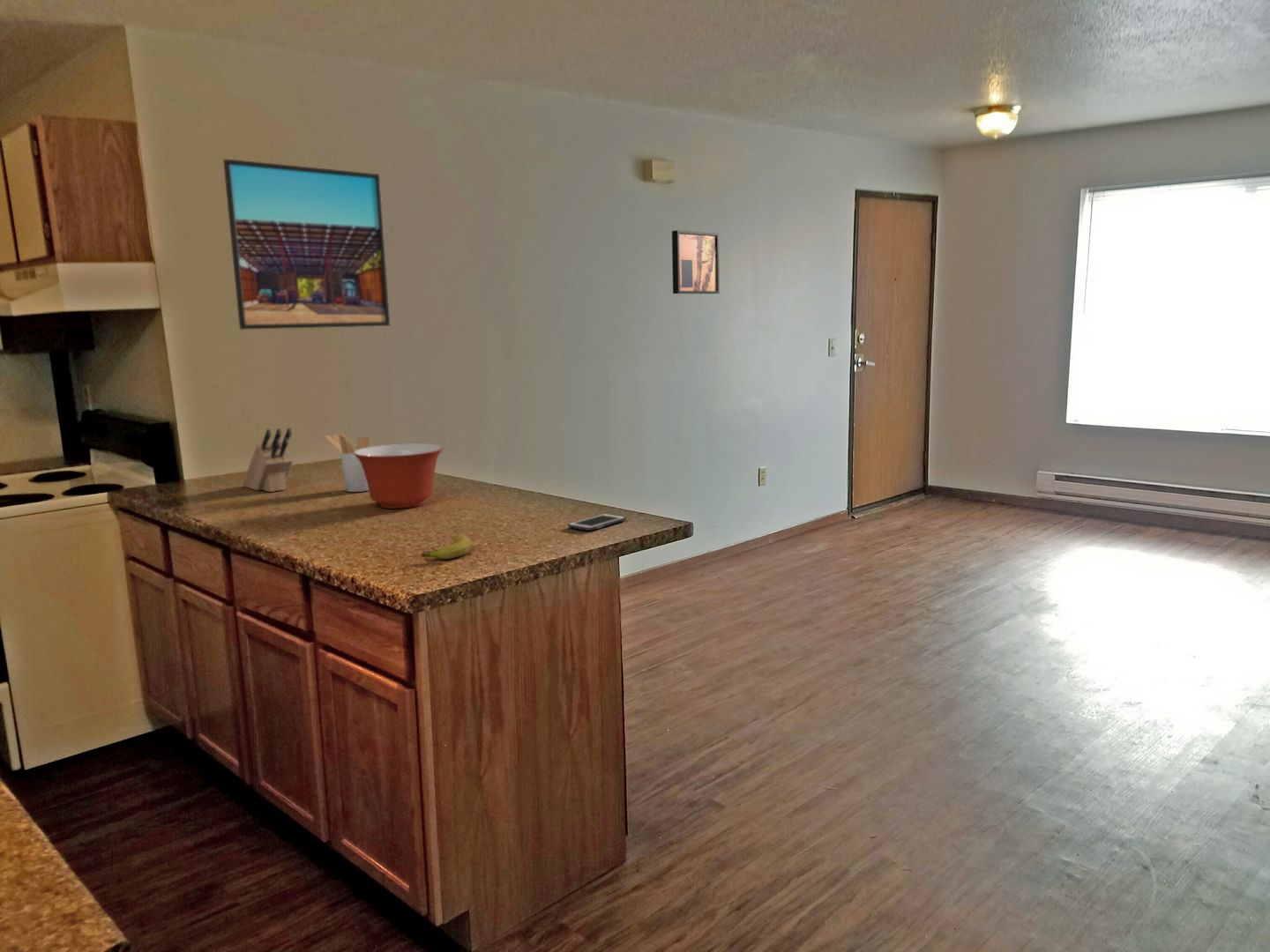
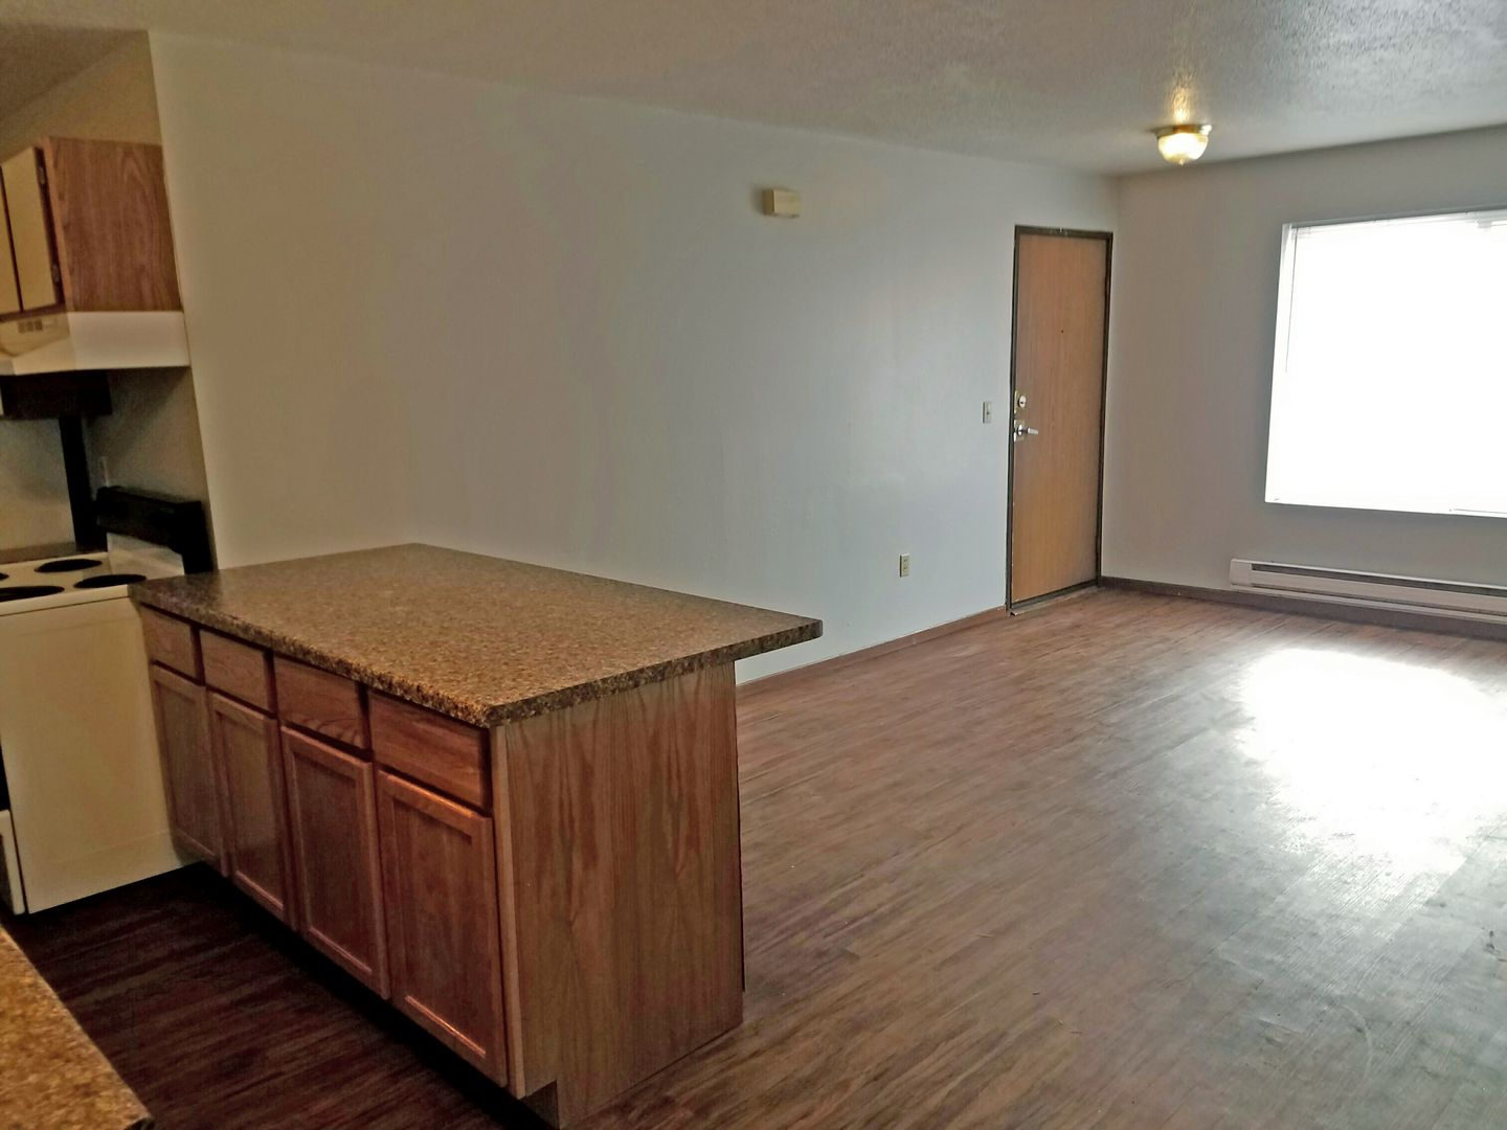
- mixing bowl (400, 477)
- fruit (446, 547)
- wall art (696, 263)
- cell phone (597, 522)
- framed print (312, 248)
- utensil holder (350, 460)
- knife block (268, 457)
